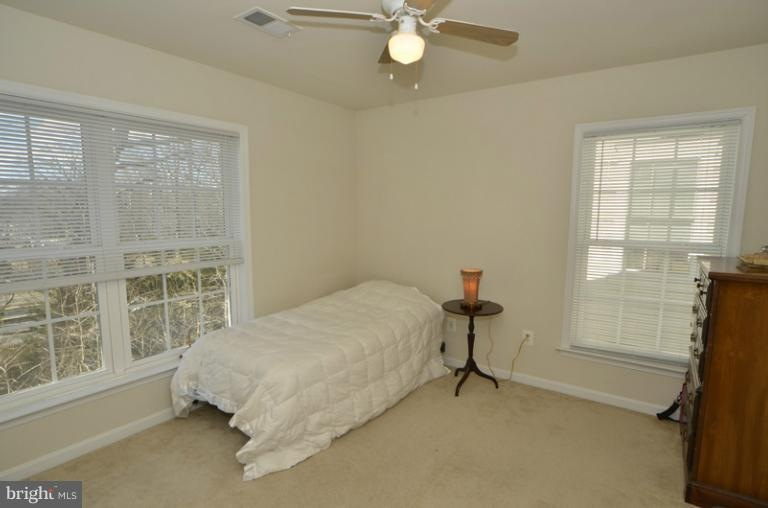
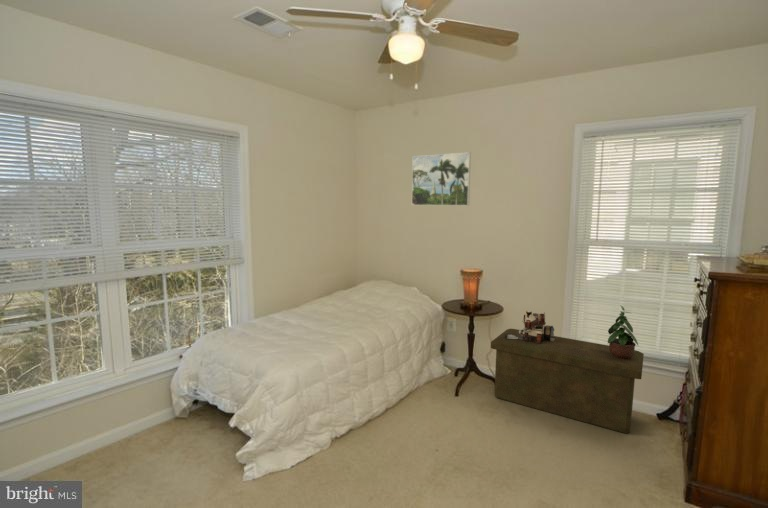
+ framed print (439, 180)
+ potted plant (622, 330)
+ storage bench (562, 374)
+ ruined building (529, 324)
